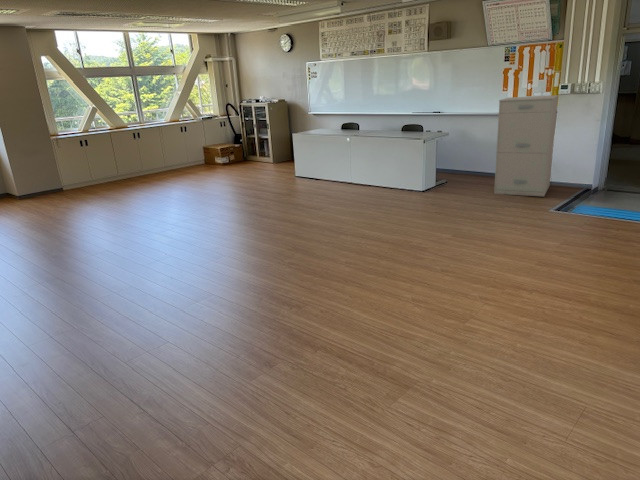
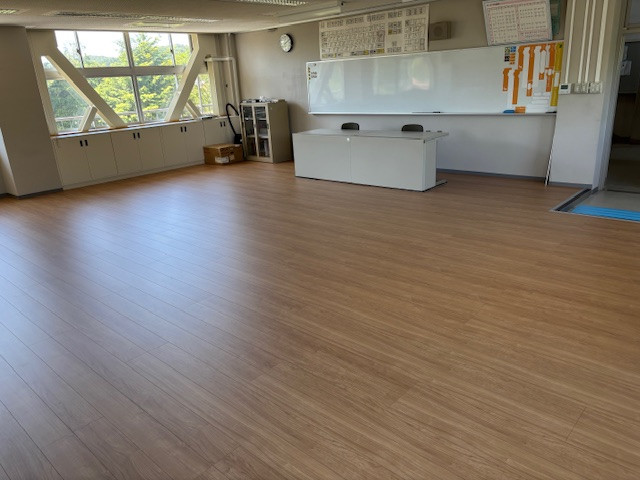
- filing cabinet (525, 145)
